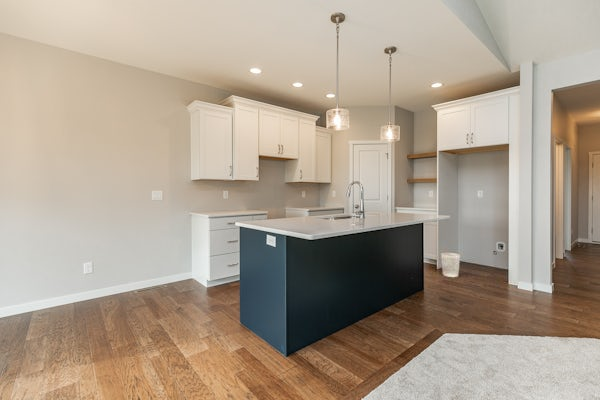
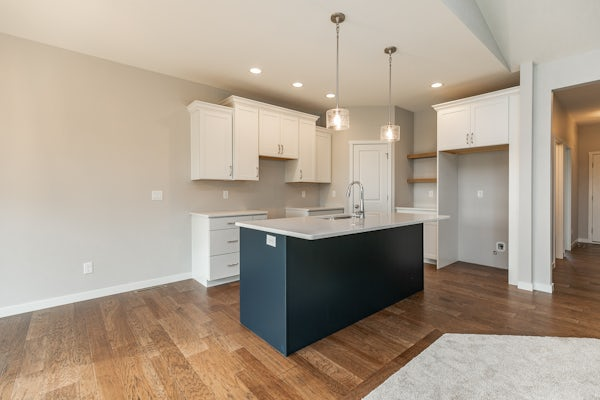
- wastebasket (450, 264)
